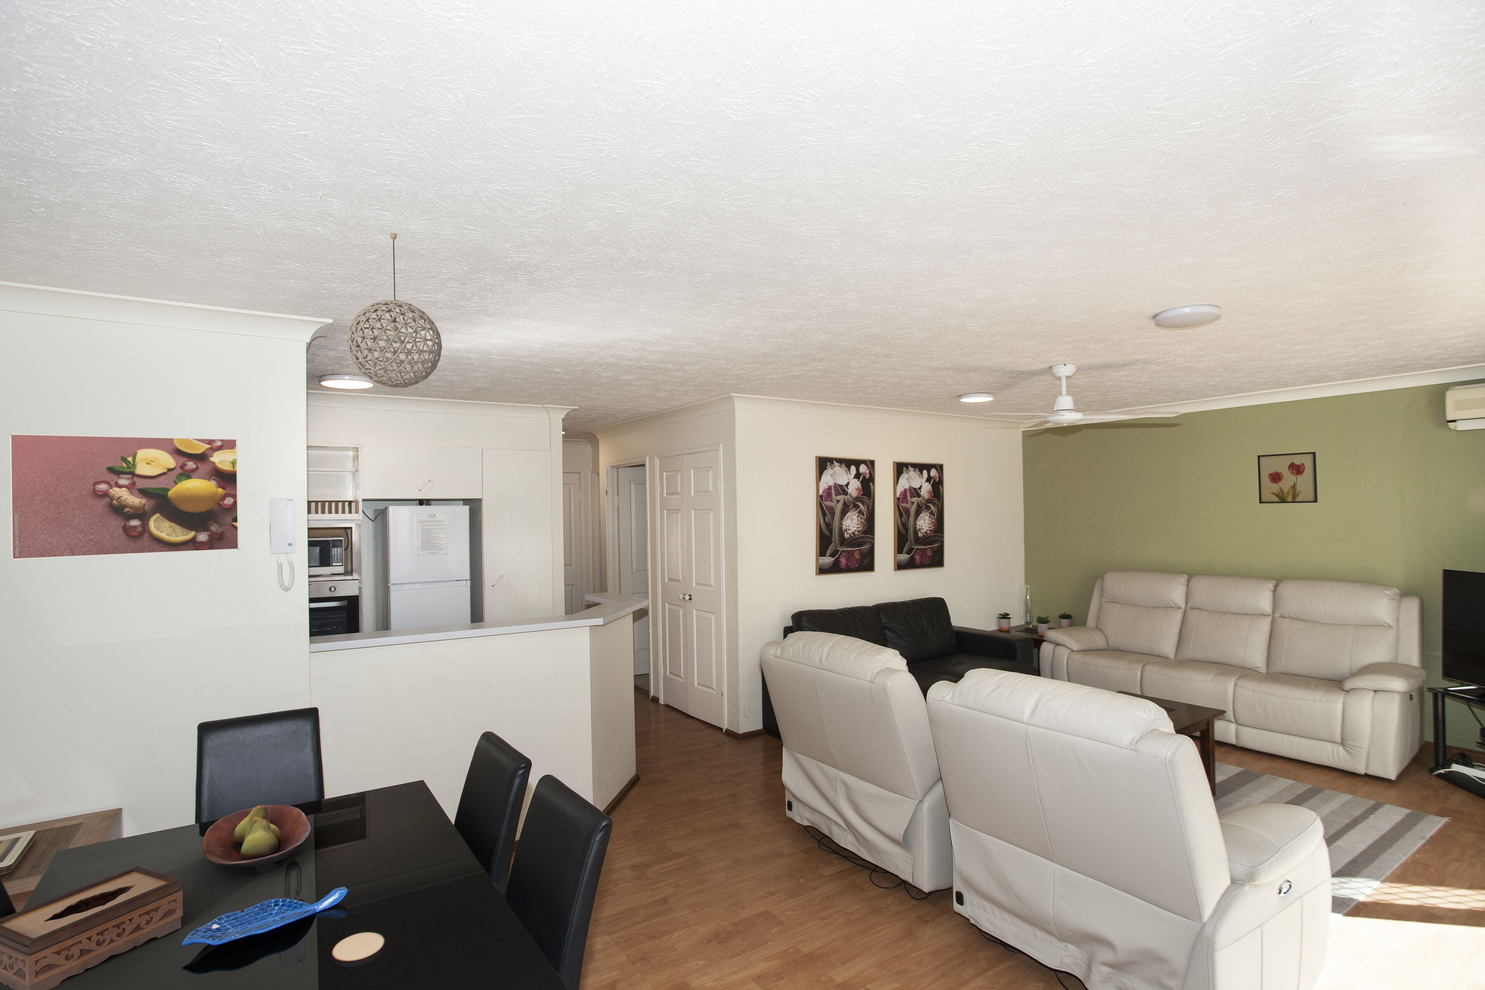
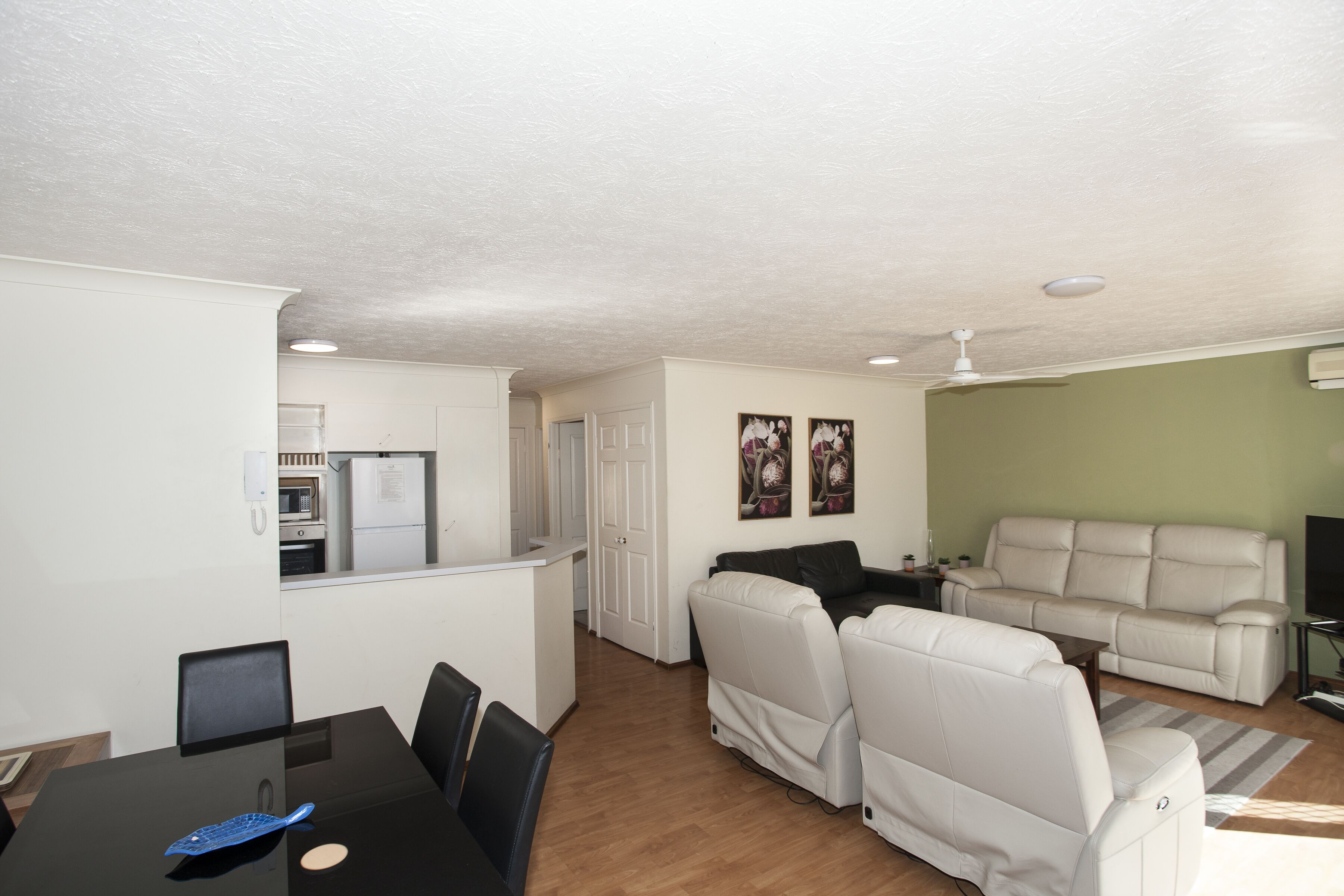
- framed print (131, 495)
- tissue box (88, 926)
- wall art (1287, 478)
- pendant light (394, 310)
- fruit bowl (257, 834)
